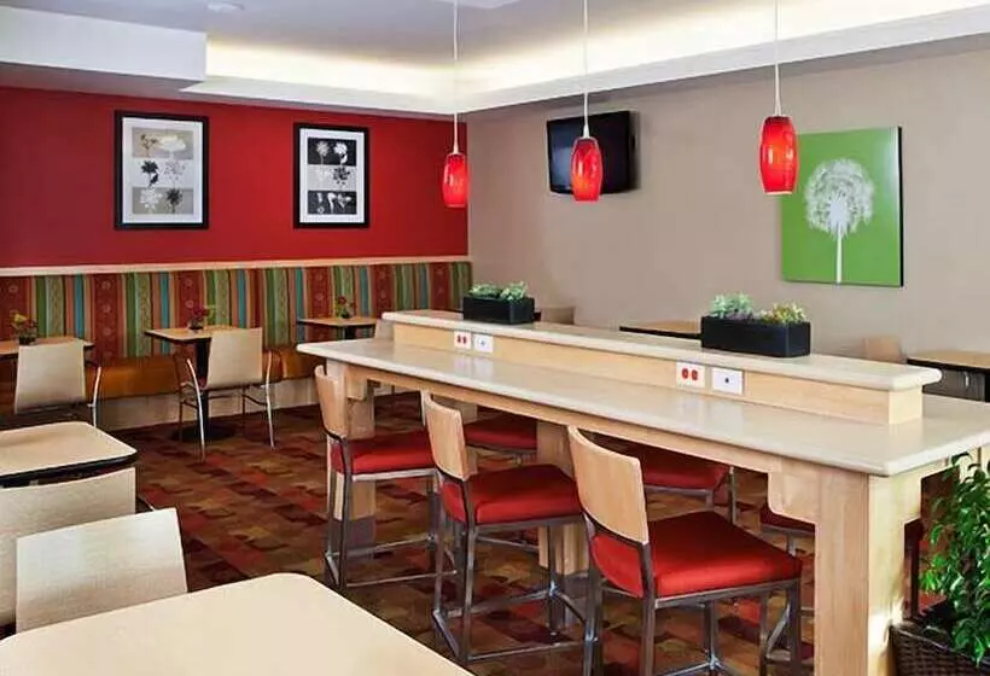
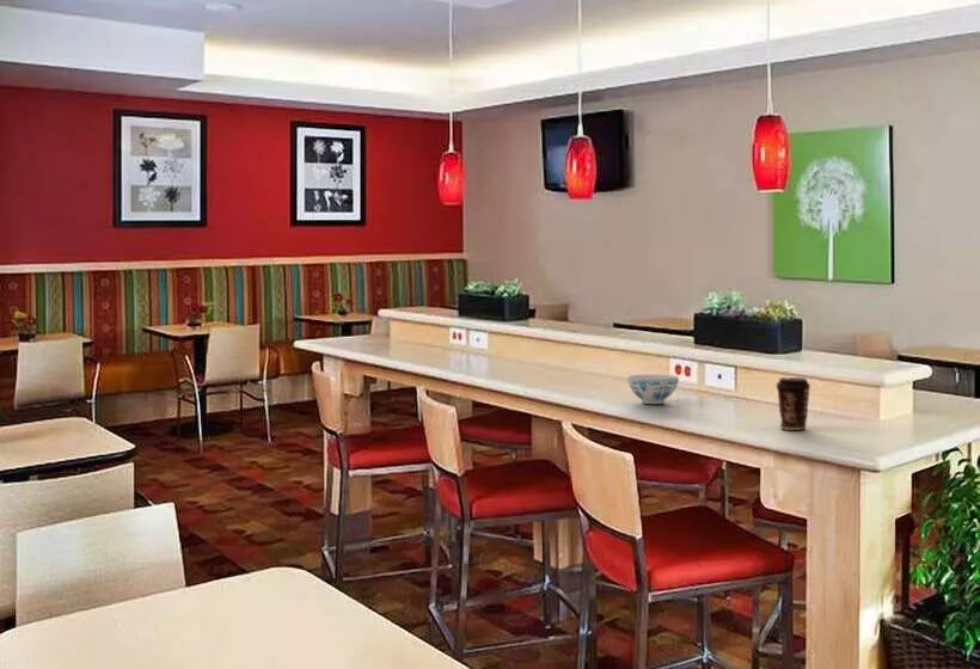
+ coffee cup (792, 403)
+ chinaware (653, 389)
